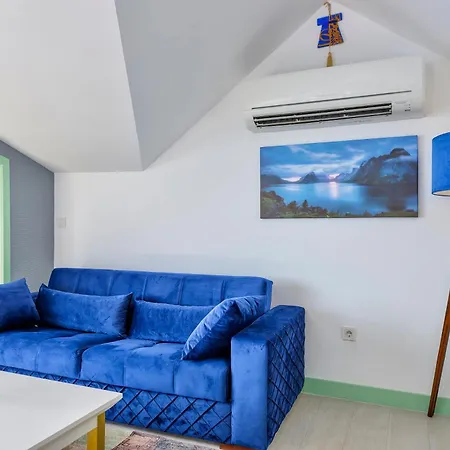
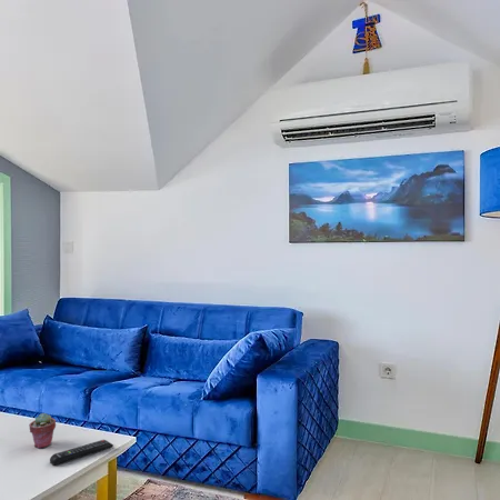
+ remote control (82, 451)
+ potted succulent (42, 429)
